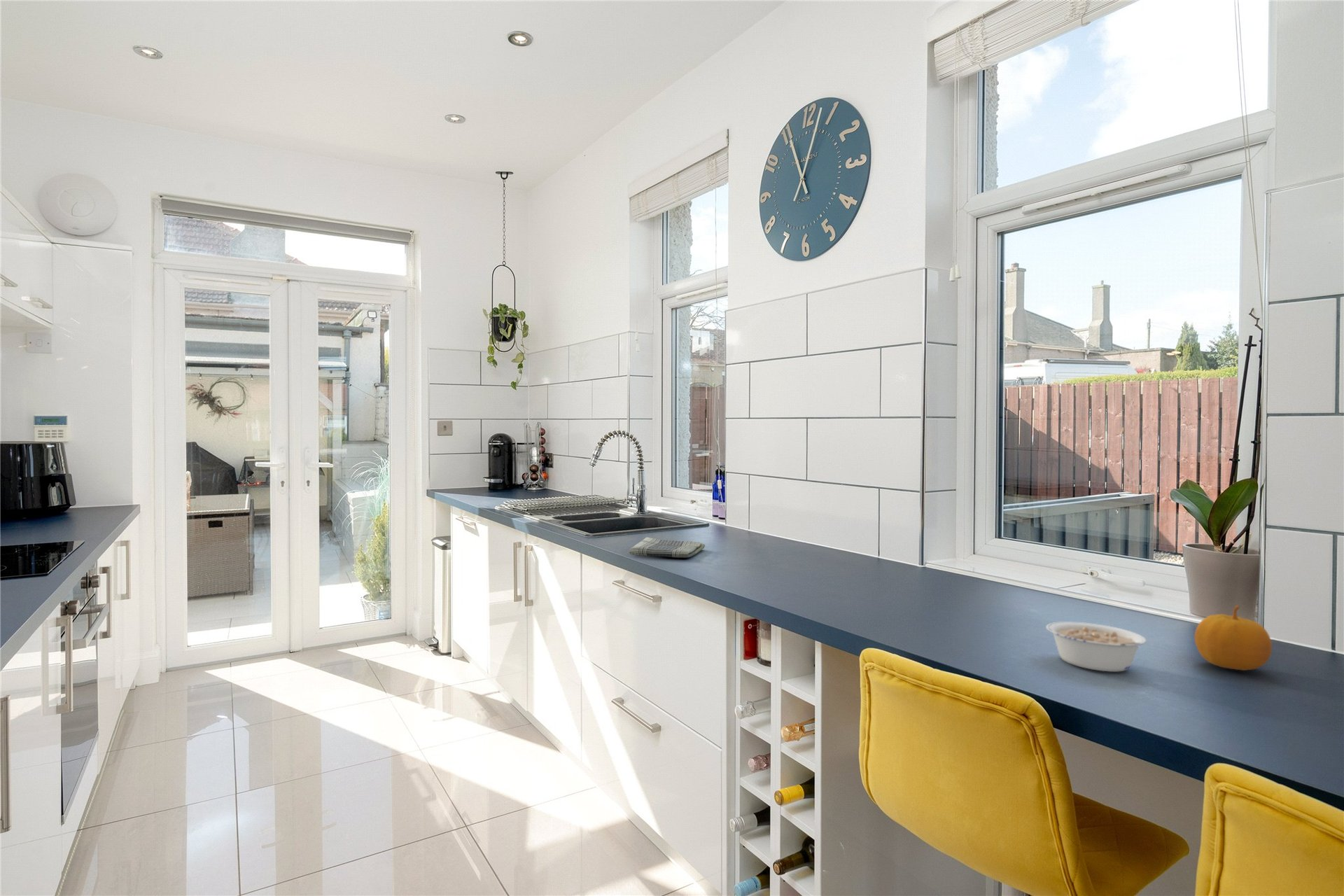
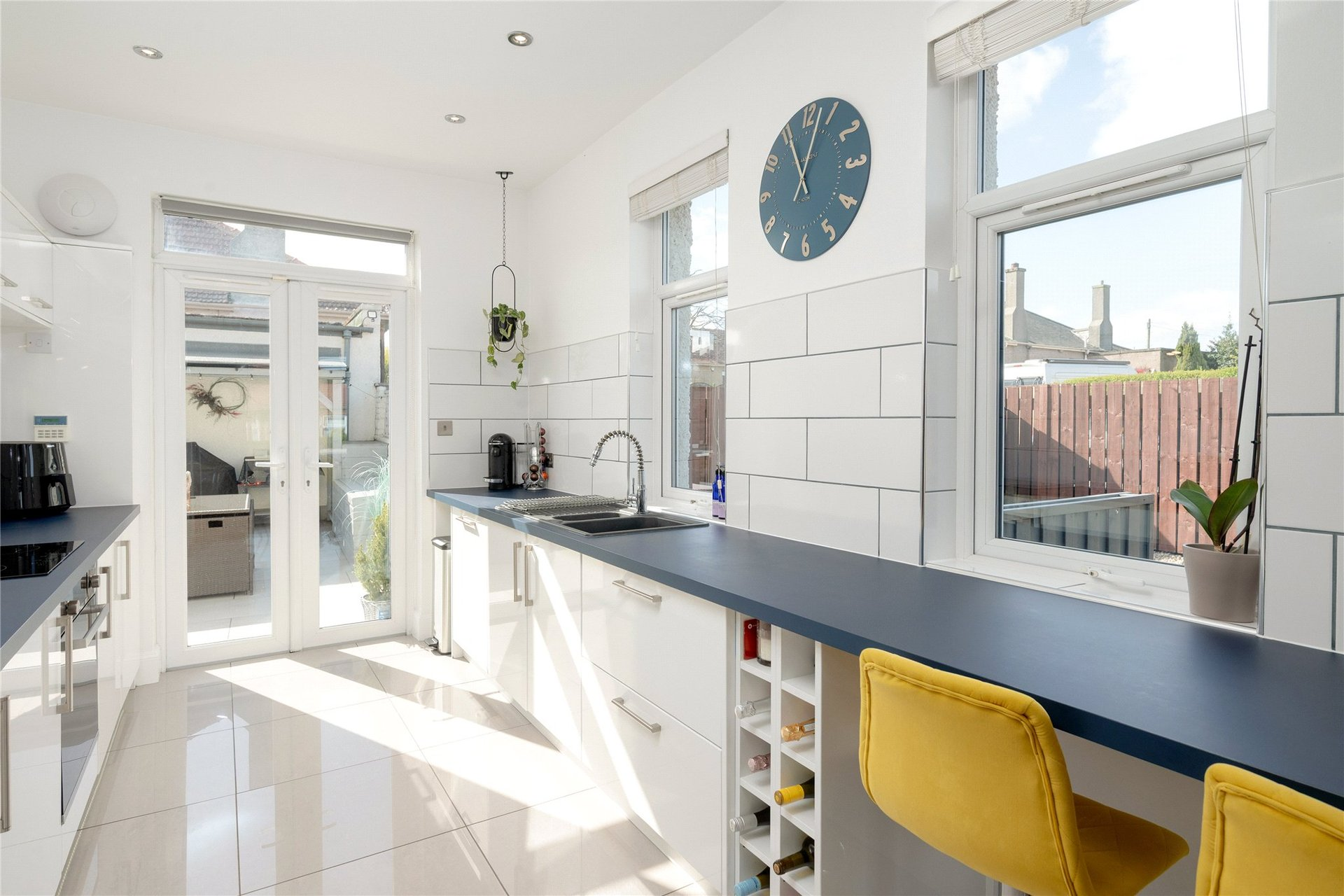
- dish towel (668, 547)
- fruit (1233, 636)
- legume (1098, 645)
